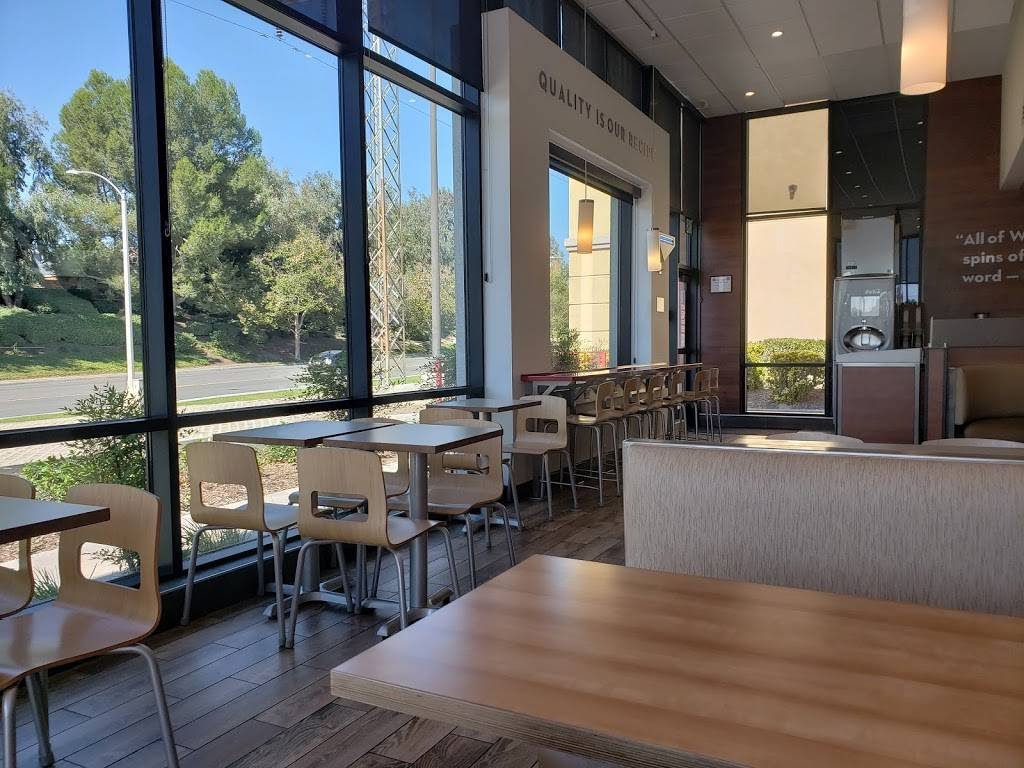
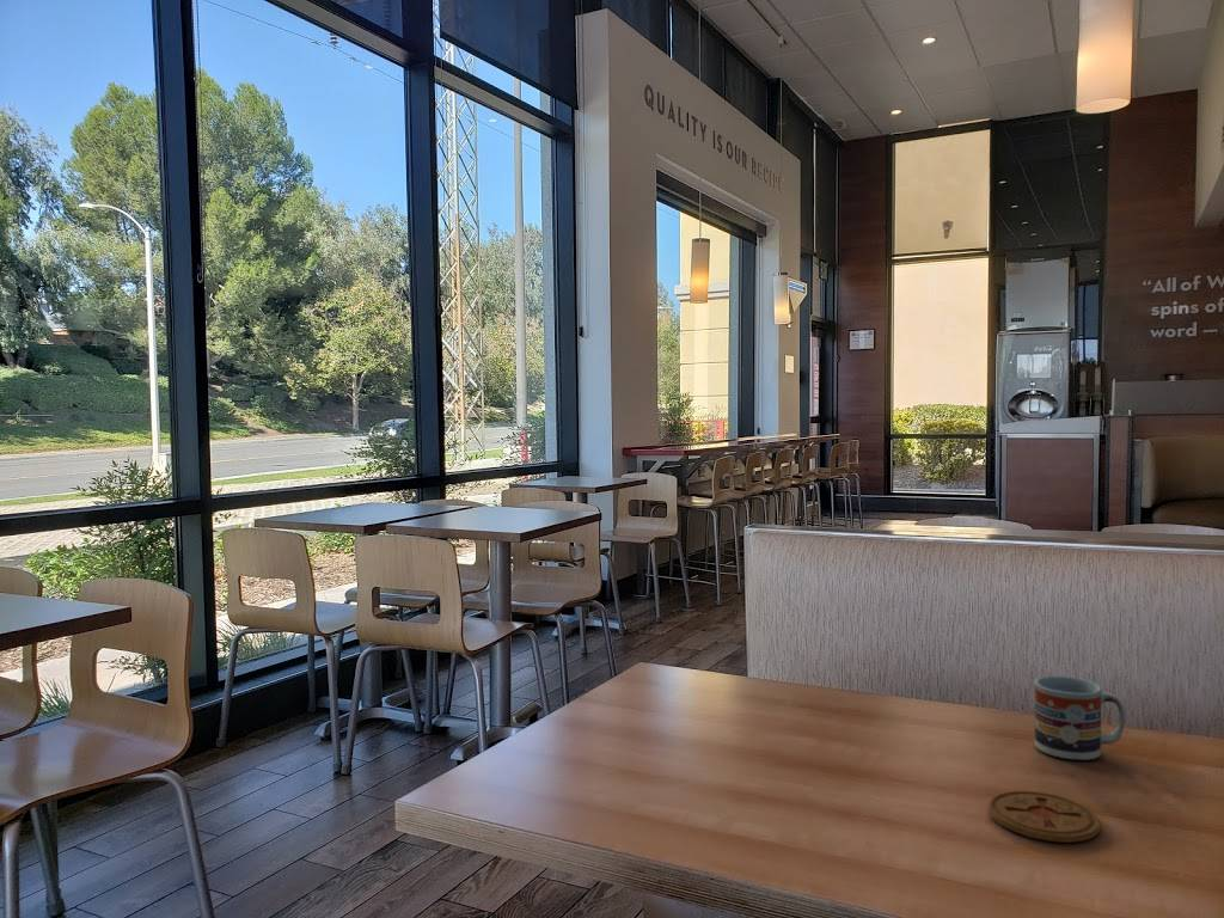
+ cup (1079, 716)
+ coaster (1042, 814)
